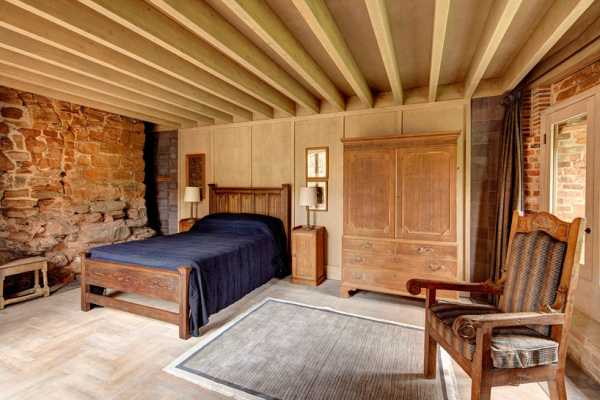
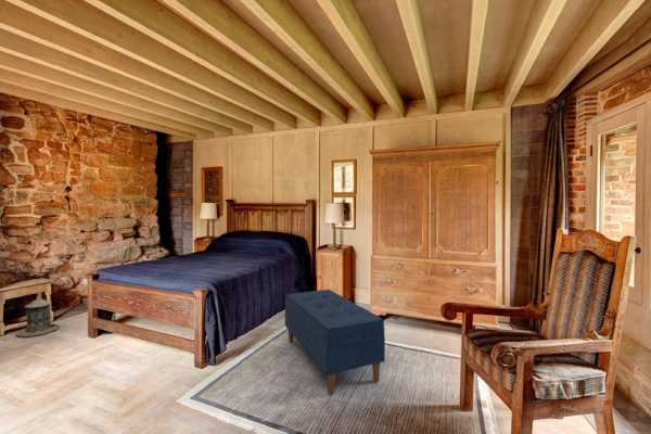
+ bench (328, 331)
+ lantern (38, 307)
